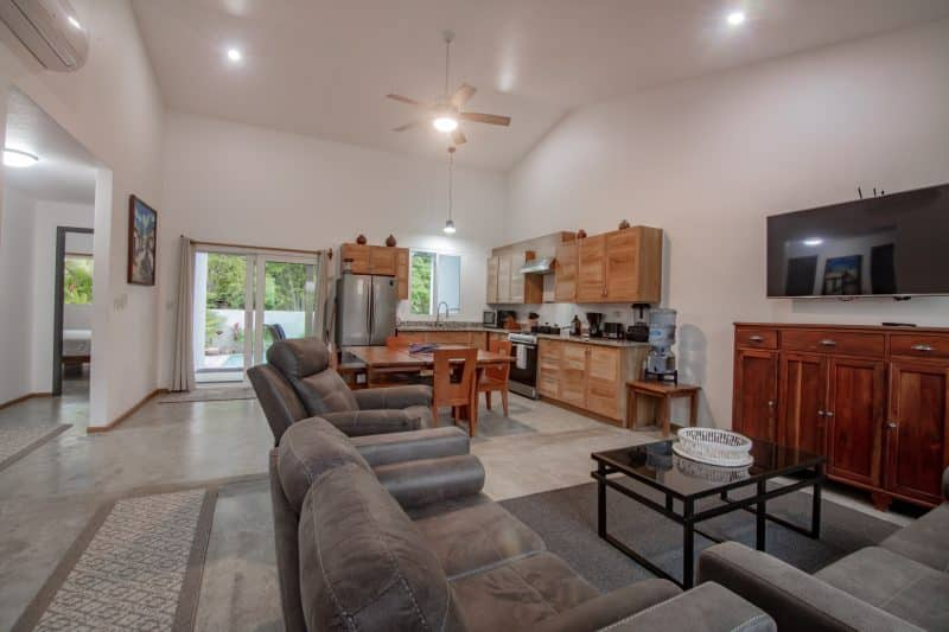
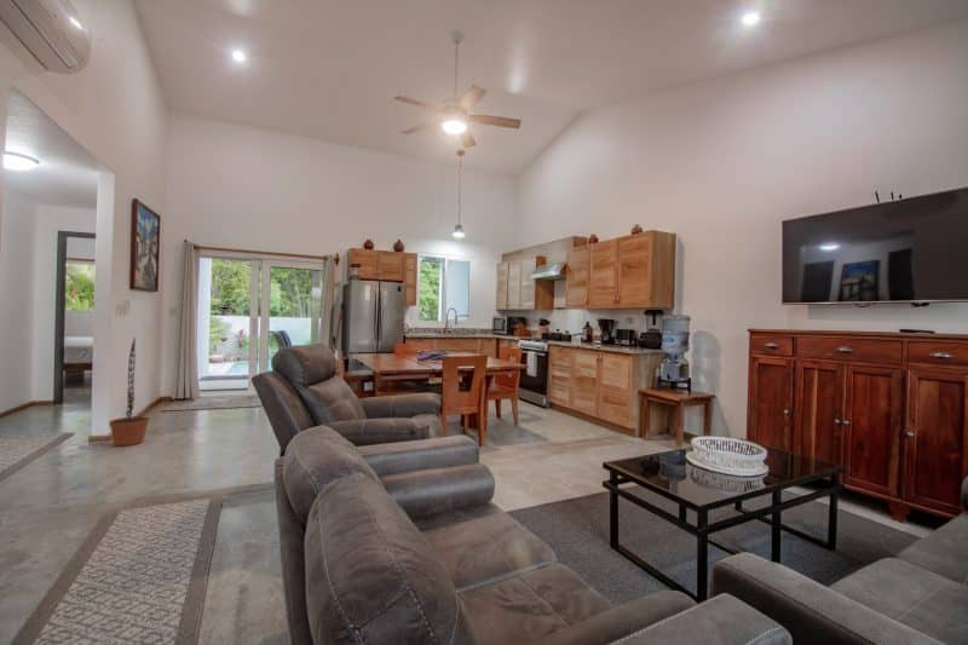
+ decorative plant (131, 390)
